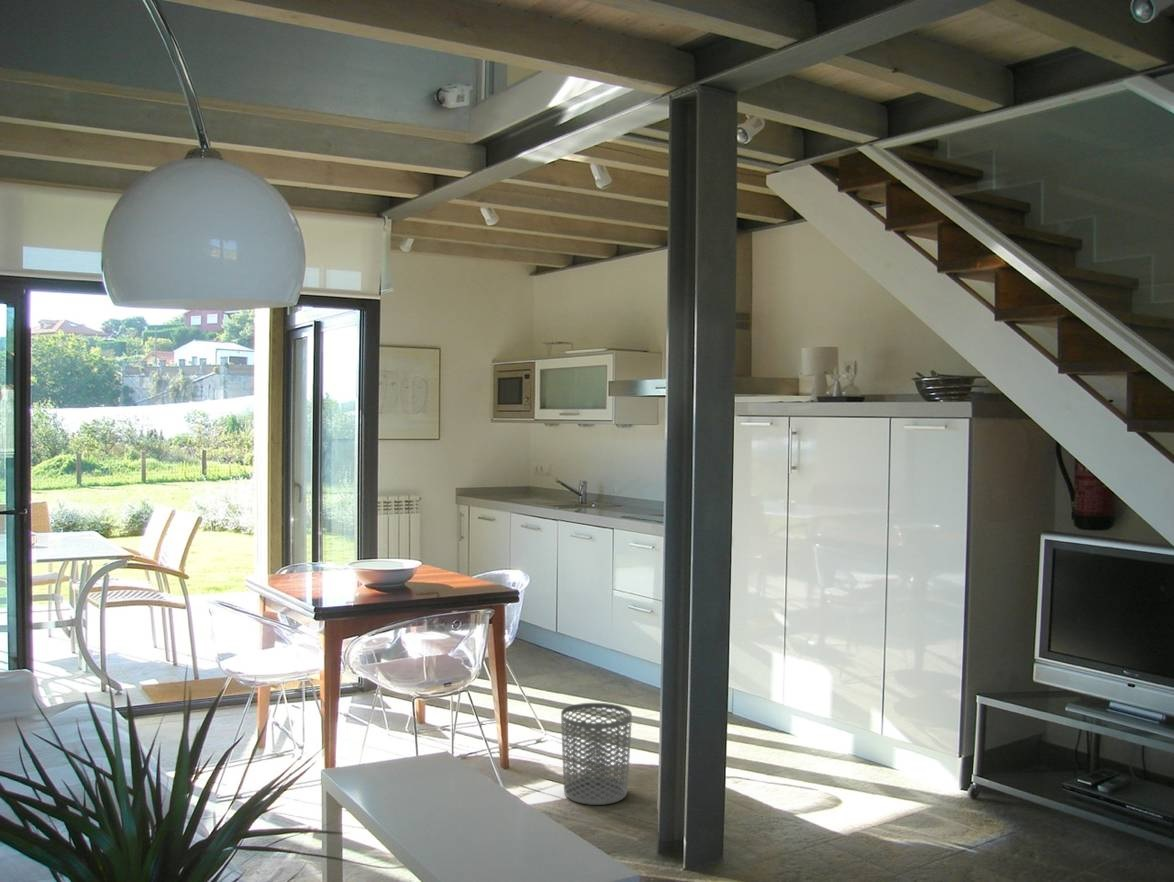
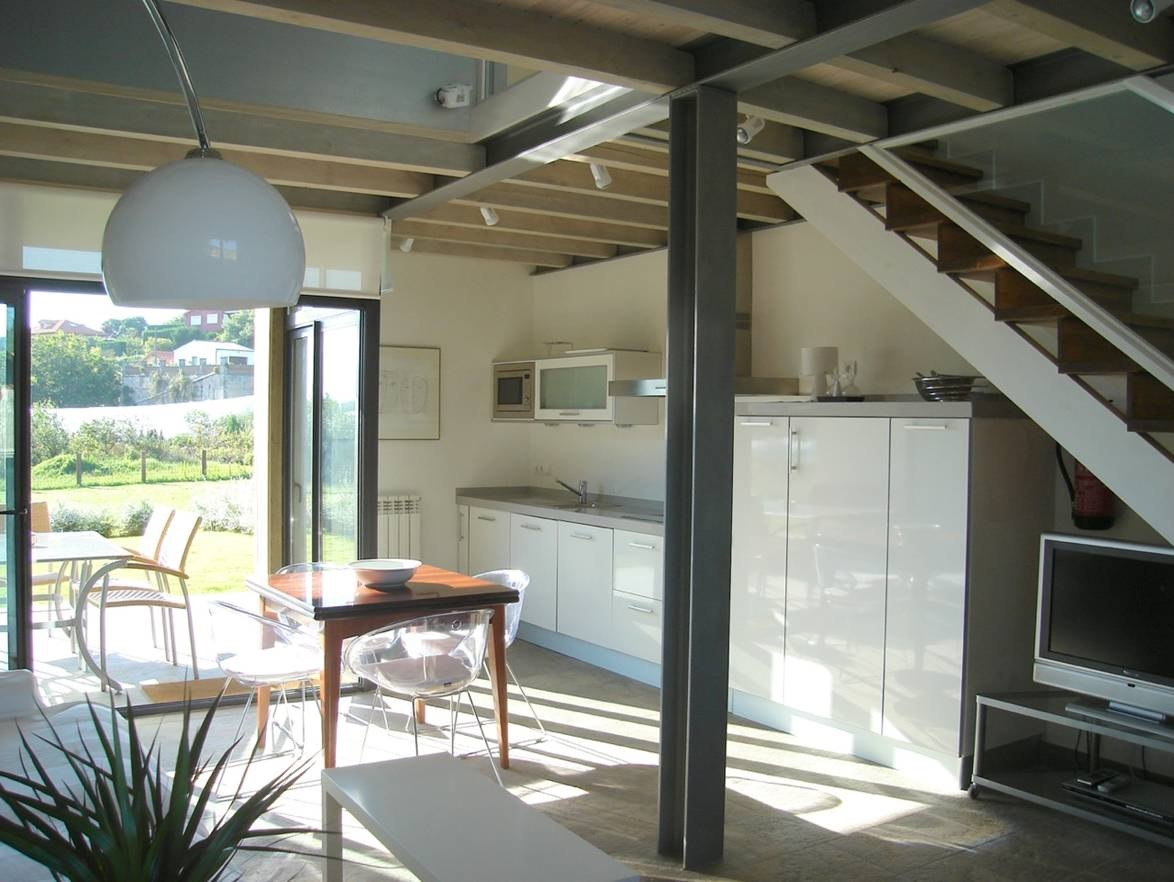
- waste bin (596, 753)
